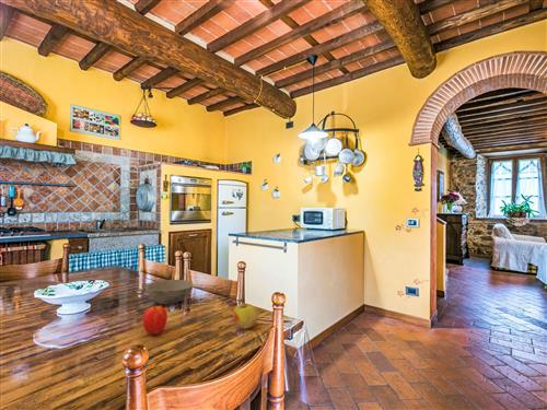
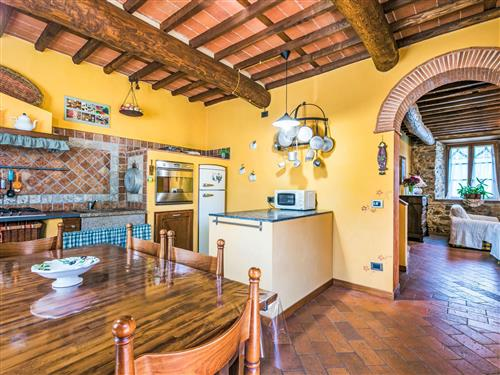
- apple (154, 318)
- bowl (170, 292)
- apple (245, 315)
